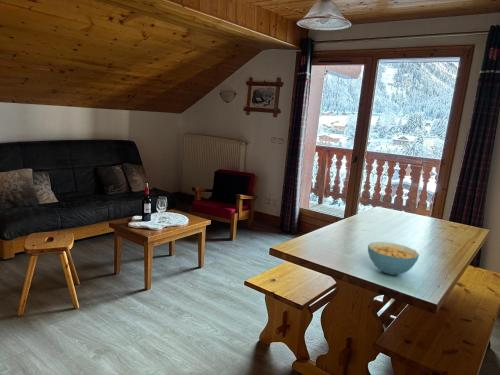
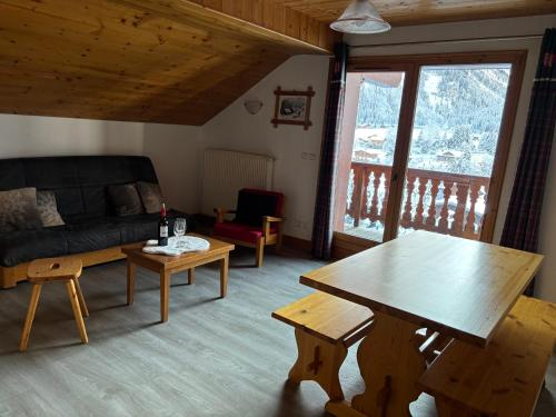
- cereal bowl (391, 260)
